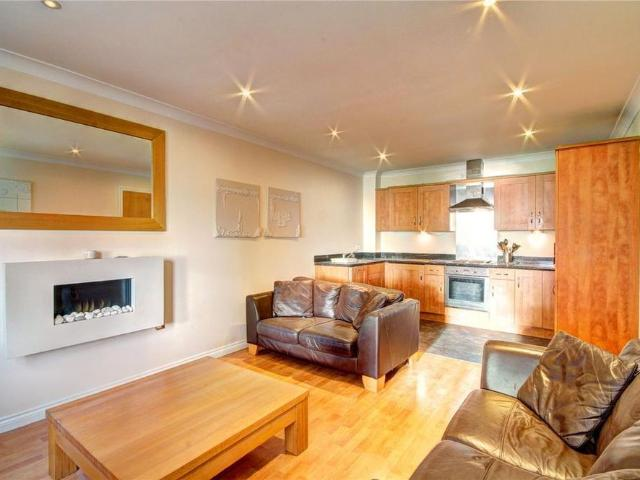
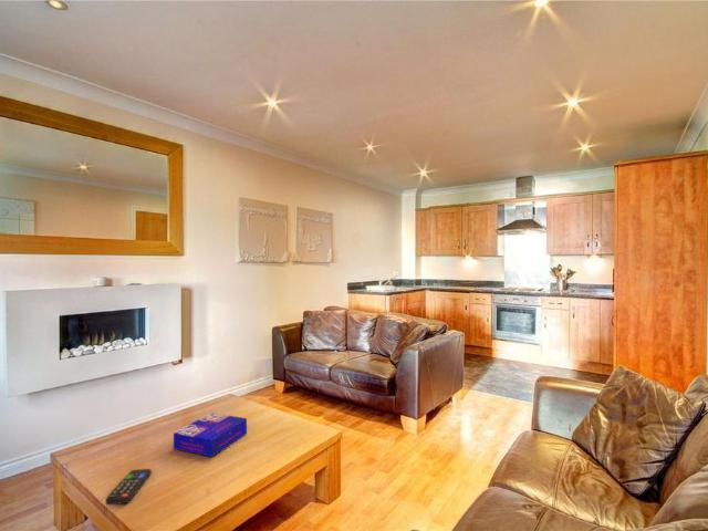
+ remote control (129, 485)
+ board game (211, 433)
